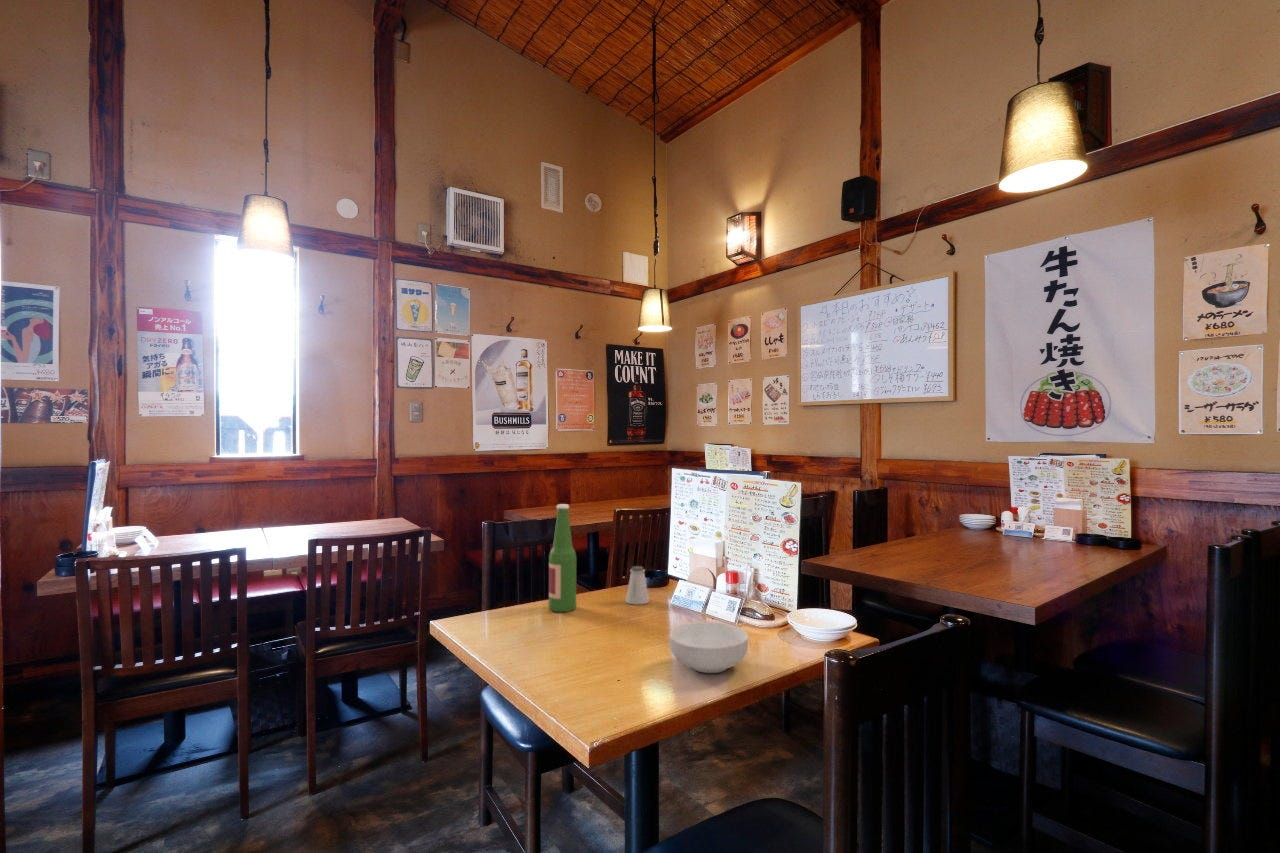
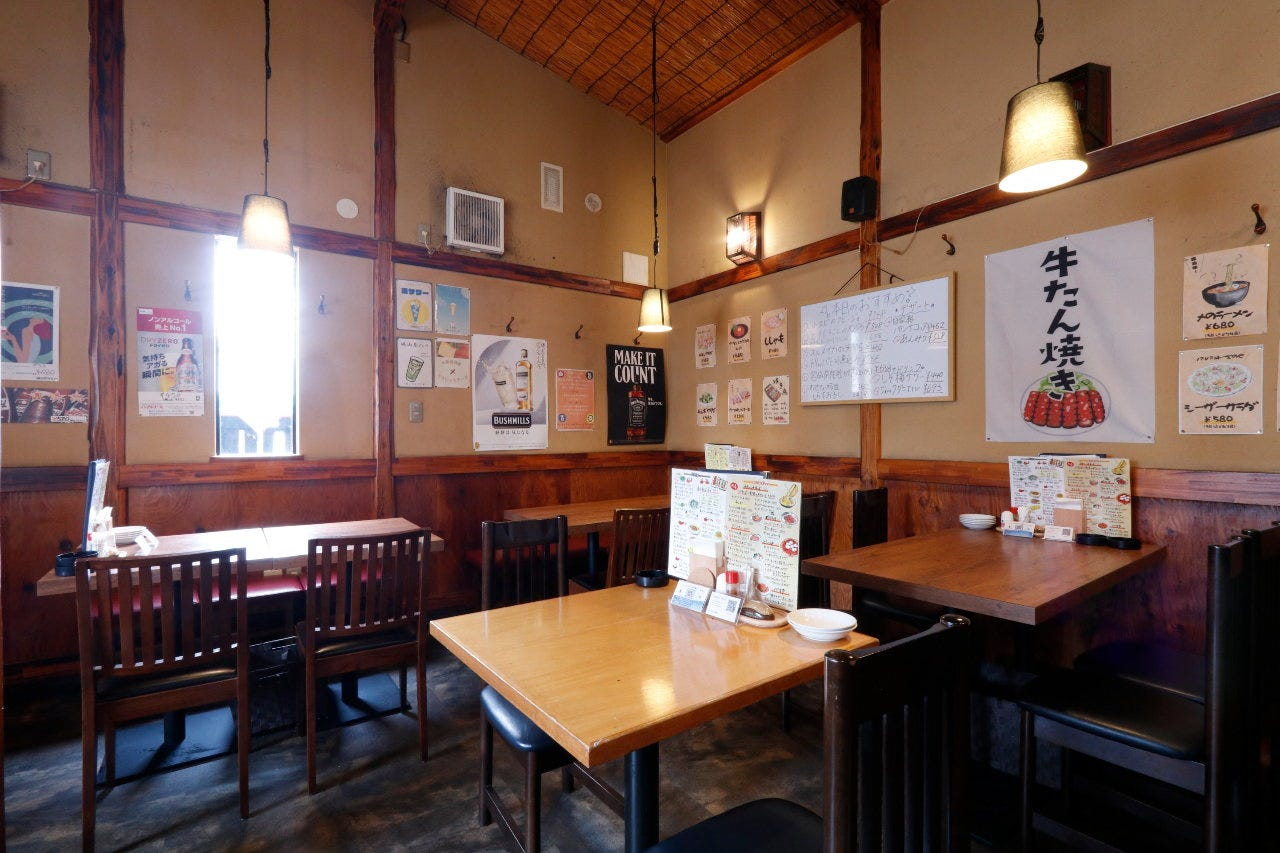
- saltshaker (637, 584)
- cereal bowl (708, 649)
- beer bottle (562, 556)
